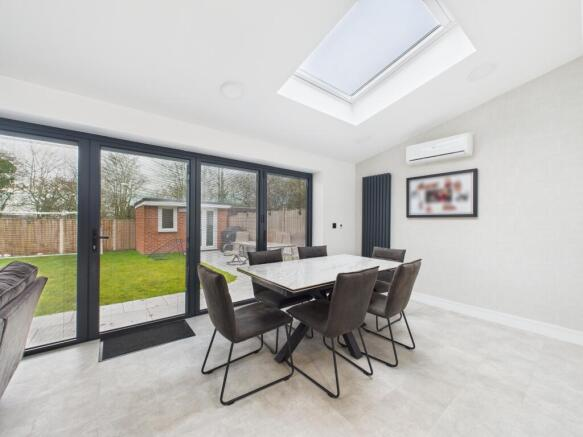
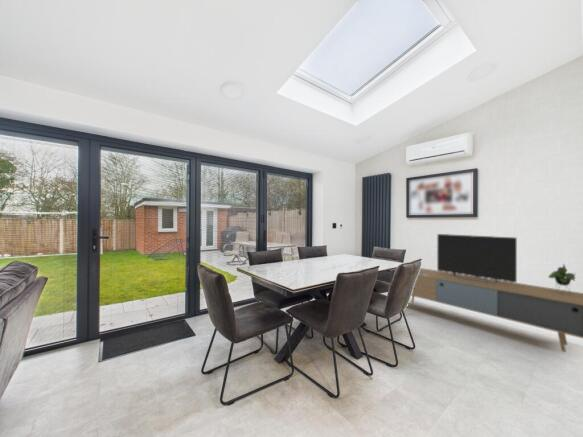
+ media console (471, 278)
